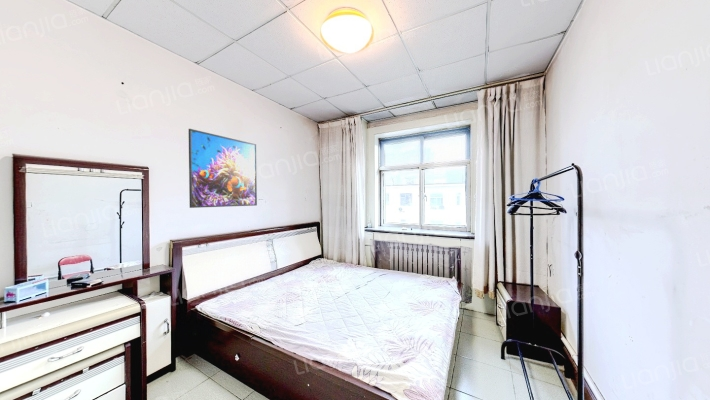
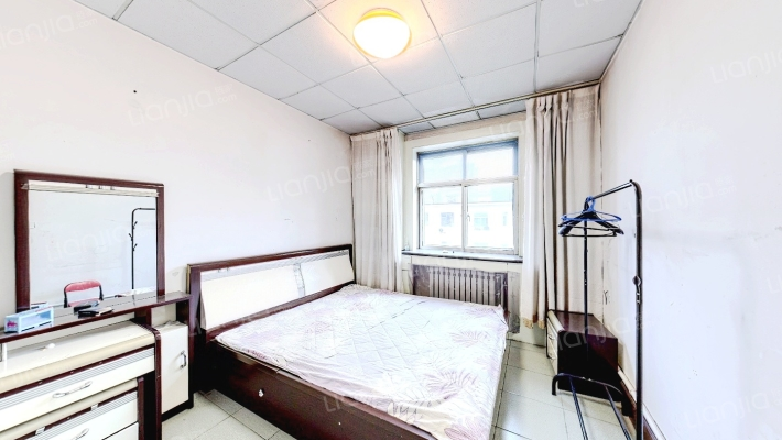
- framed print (227, 172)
